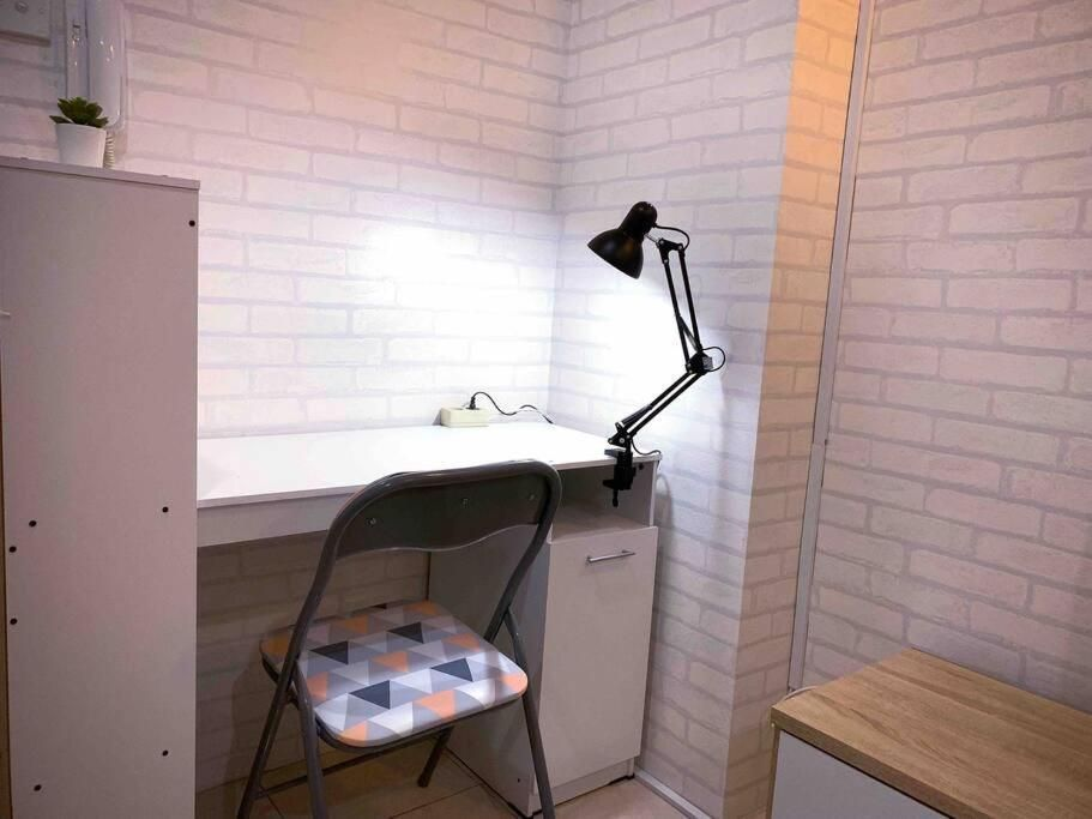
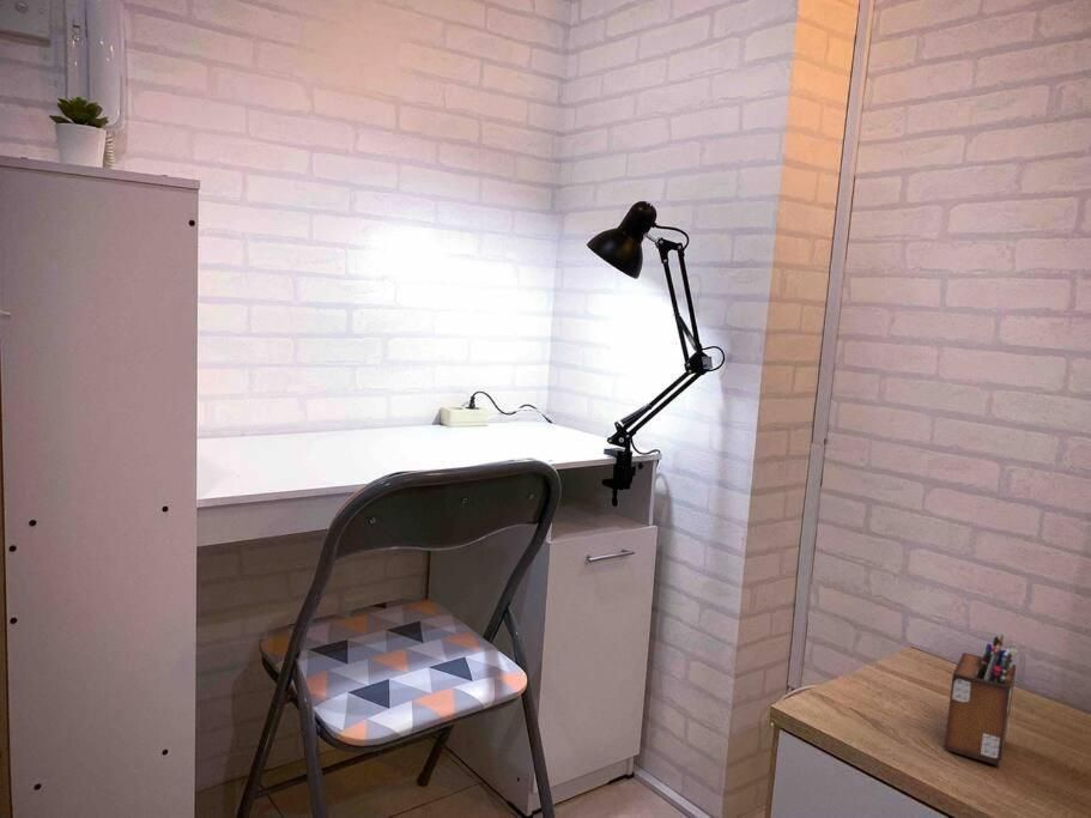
+ desk organizer (982, 691)
